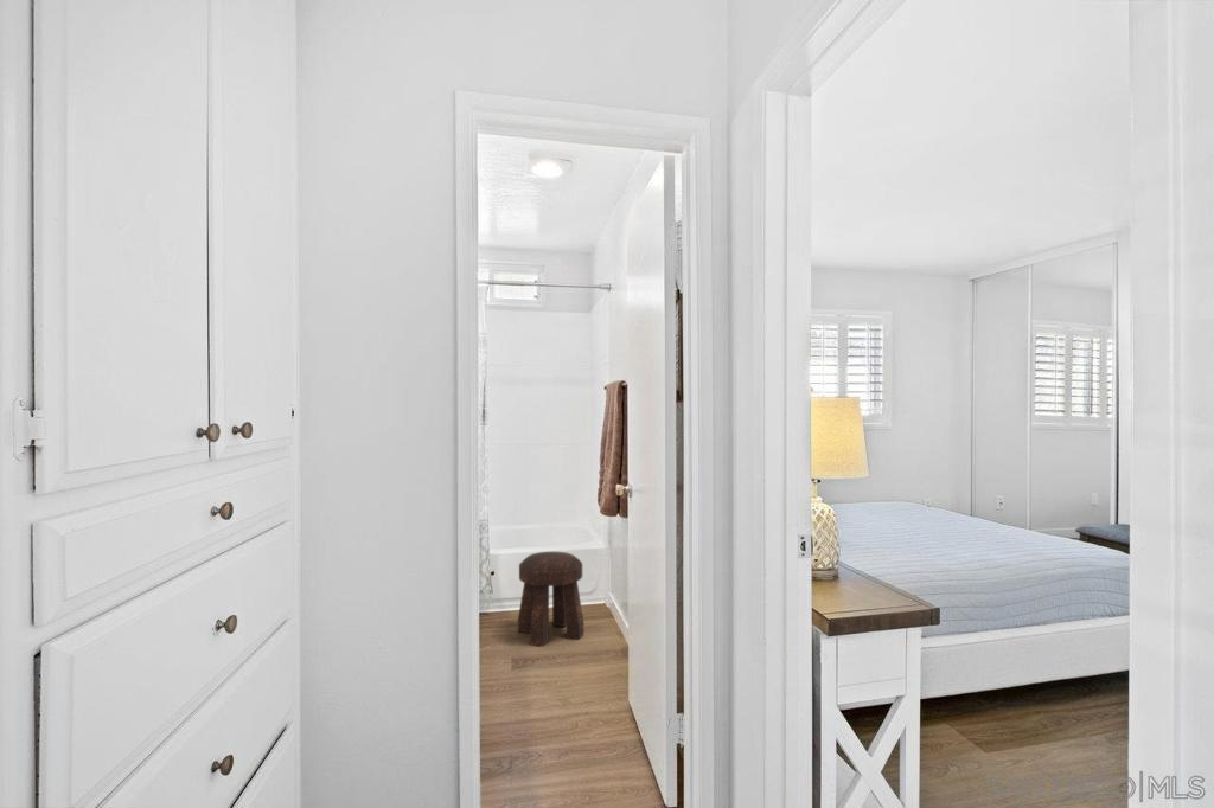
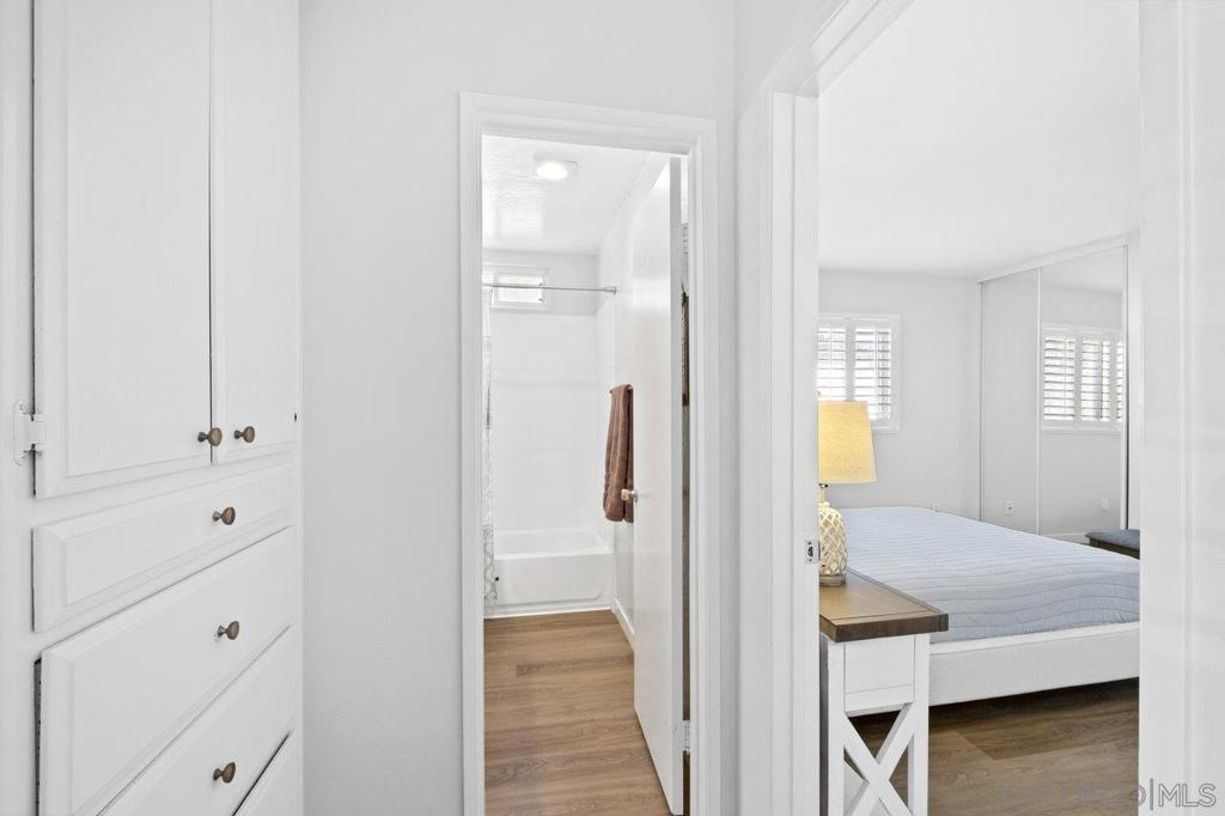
- stool (552, 595)
